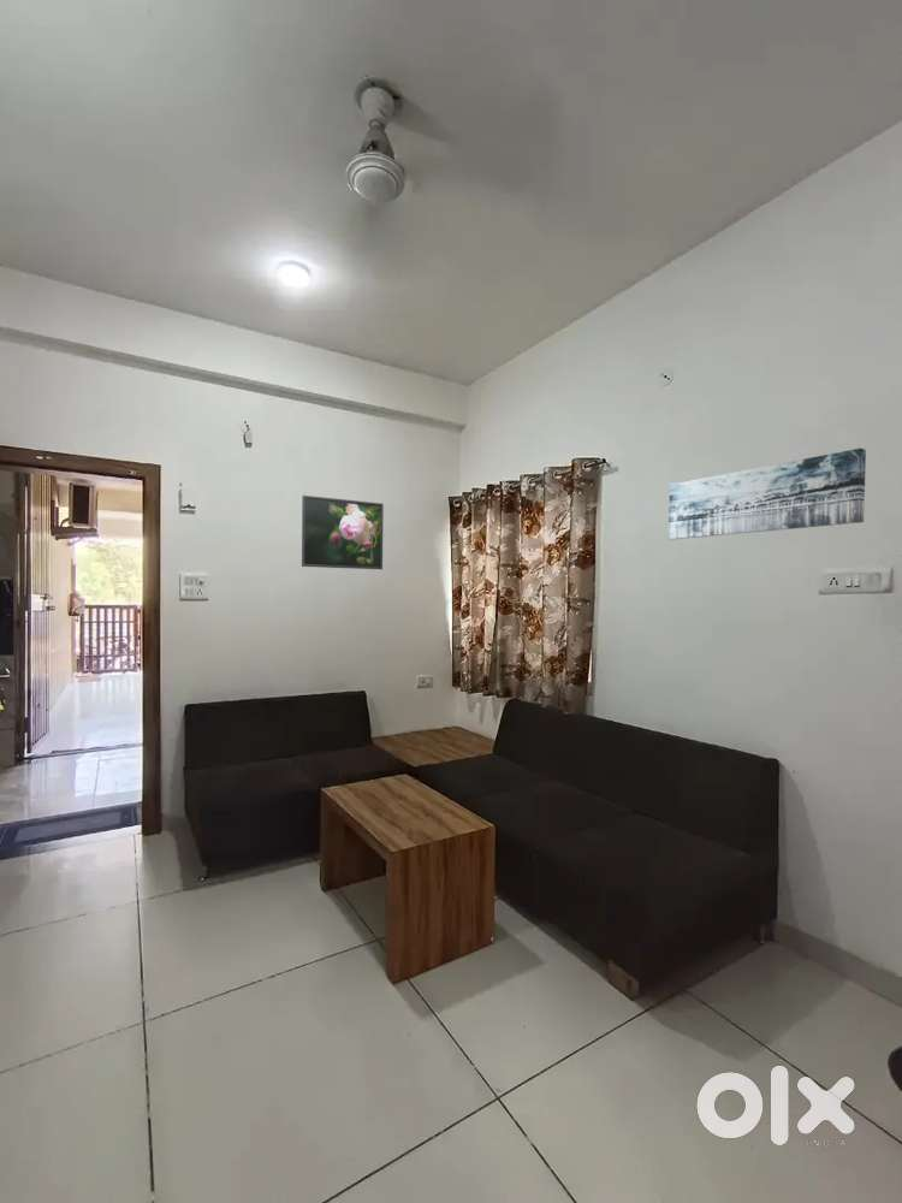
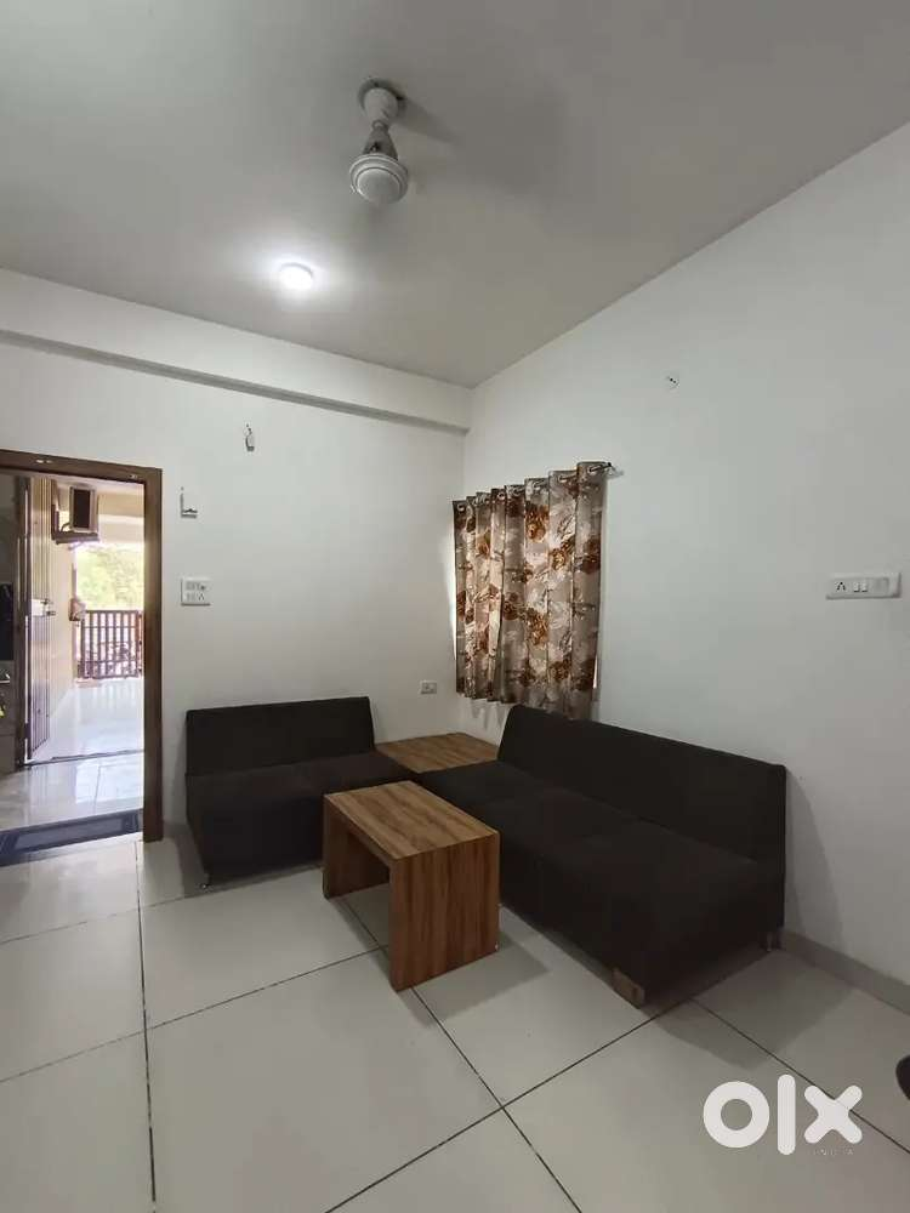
- wall art (752, 500)
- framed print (344, 533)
